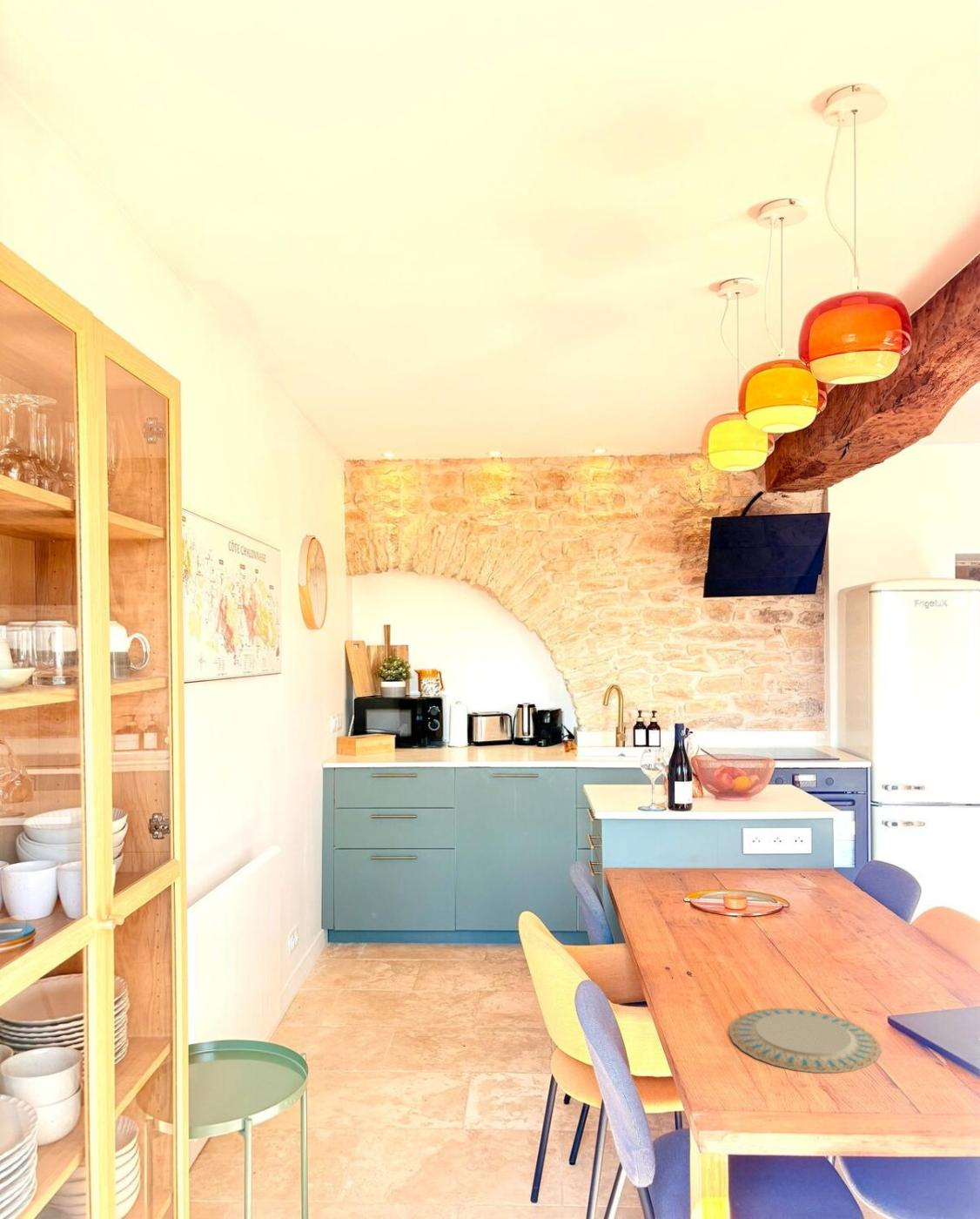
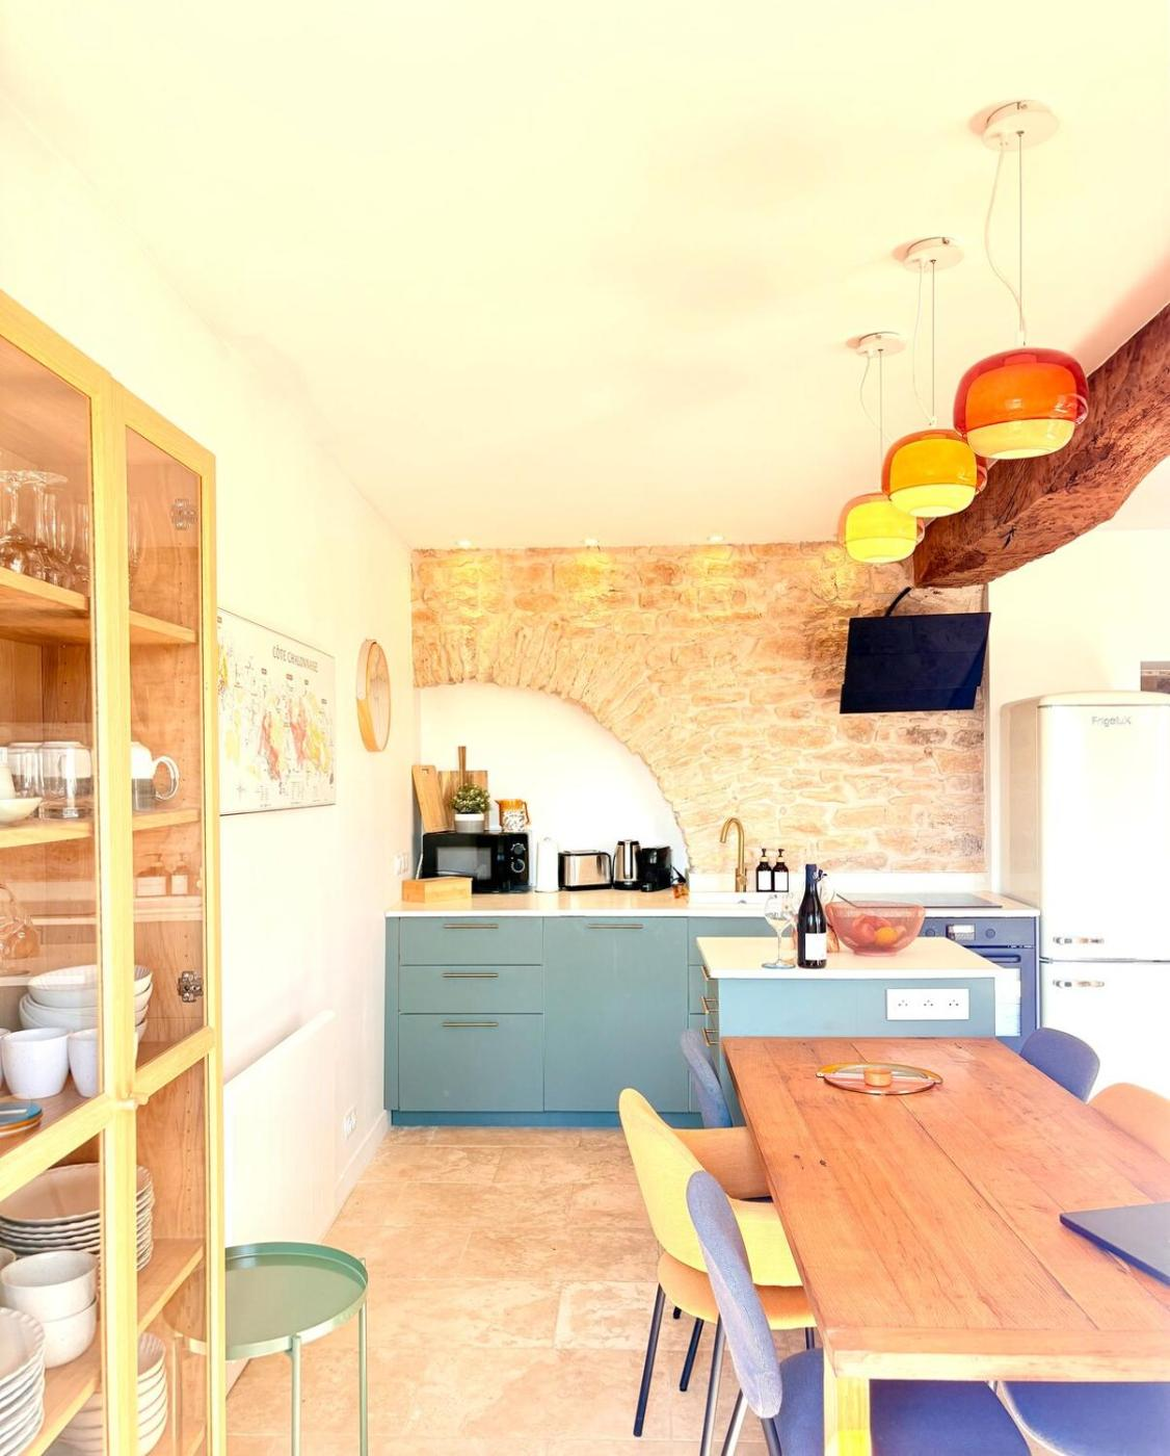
- chinaware (802, 1035)
